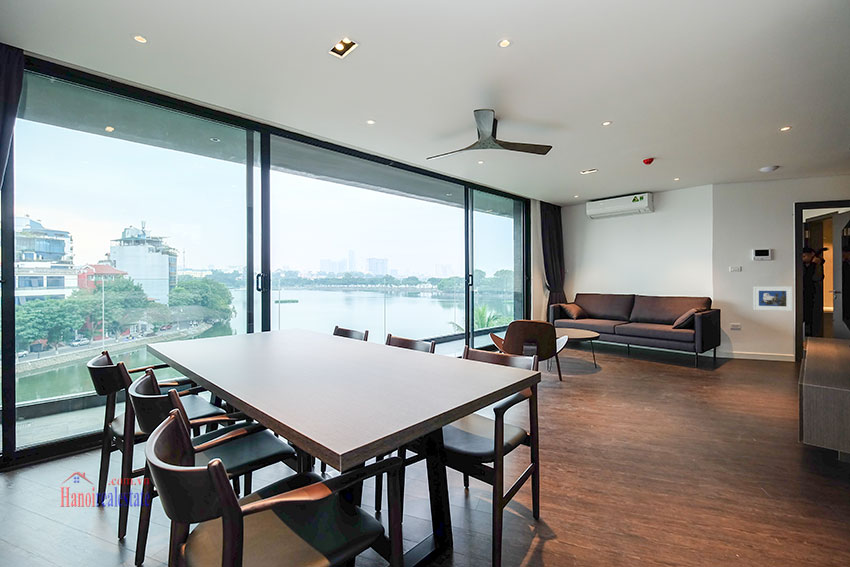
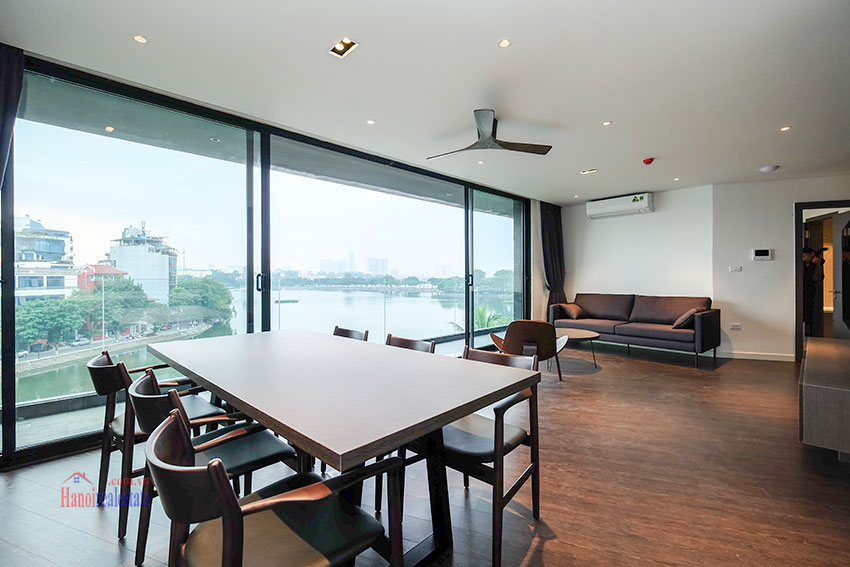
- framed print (772, 298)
